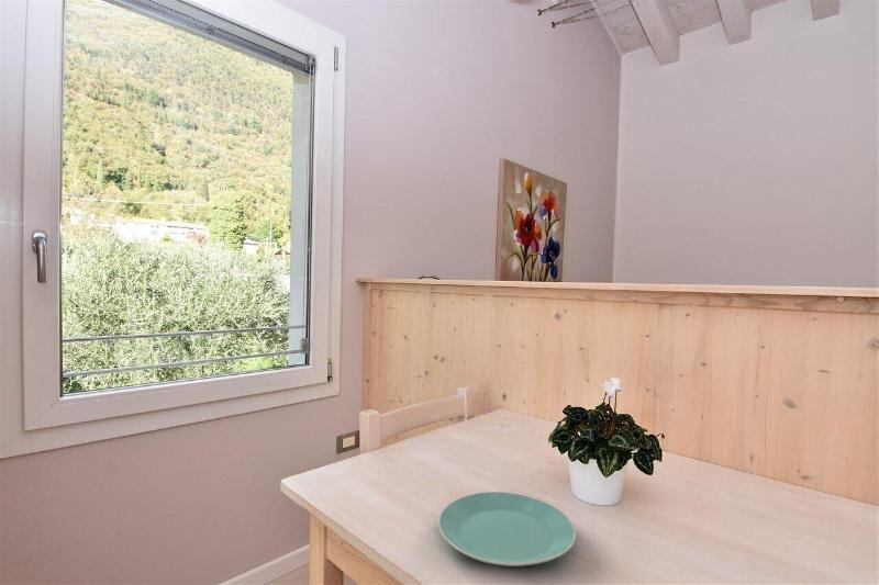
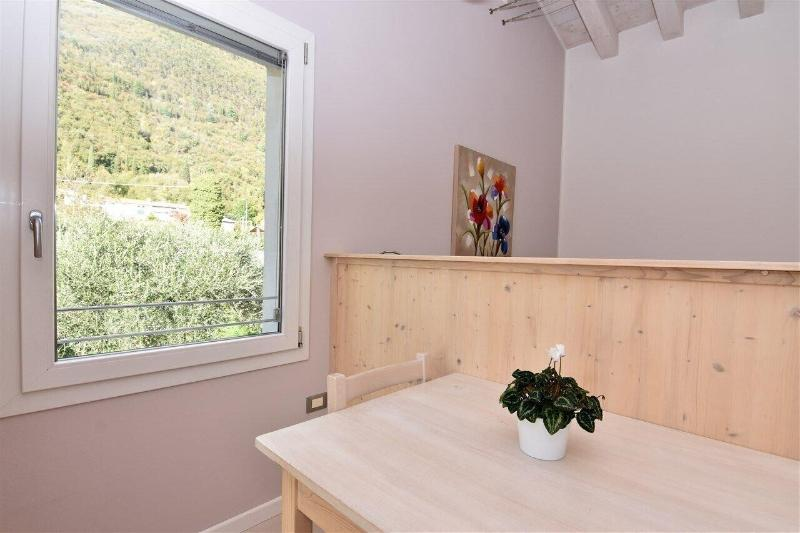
- plate (504, 529)
